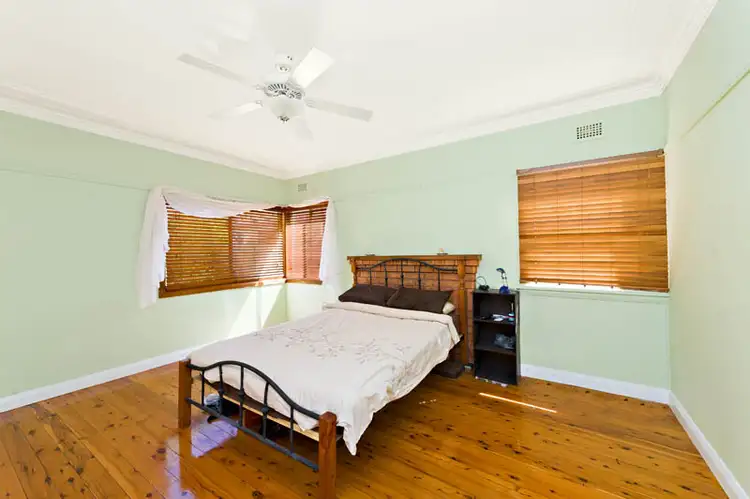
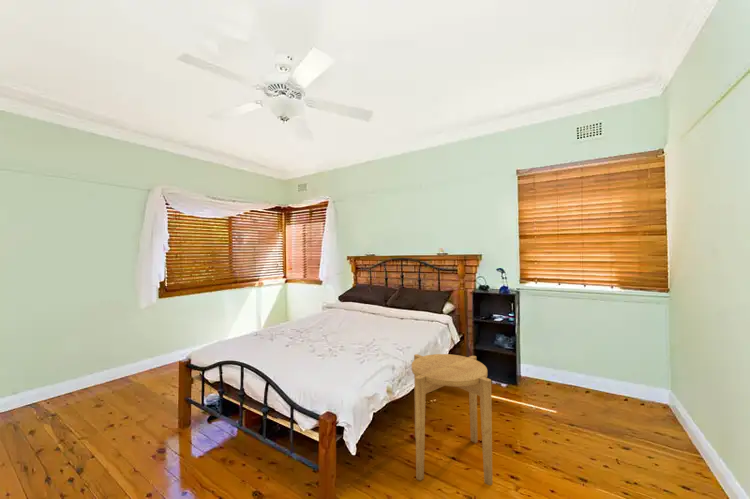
+ side table (469, 405)
